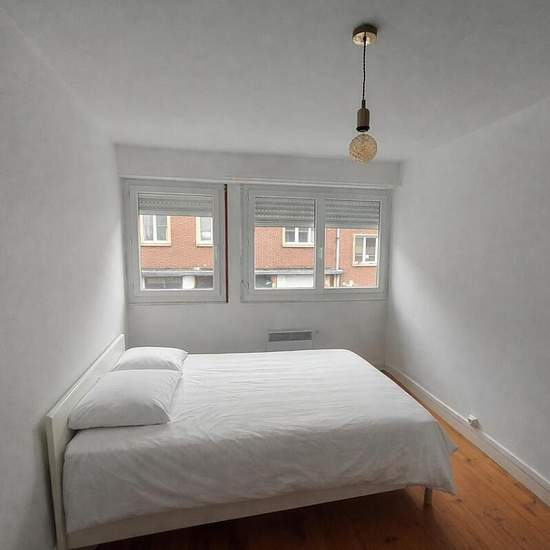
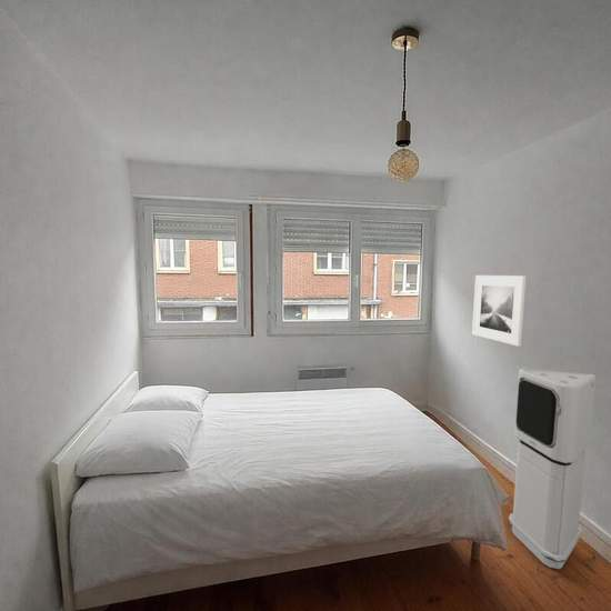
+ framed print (495, 308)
+ air purifier (558, 462)
